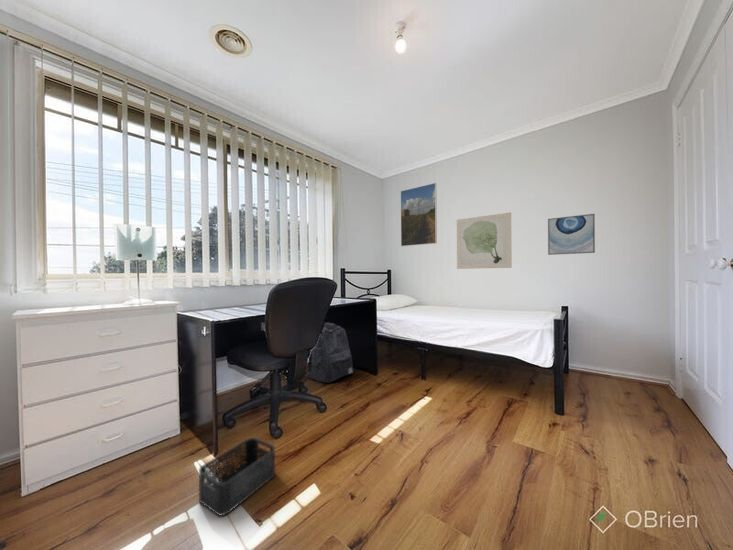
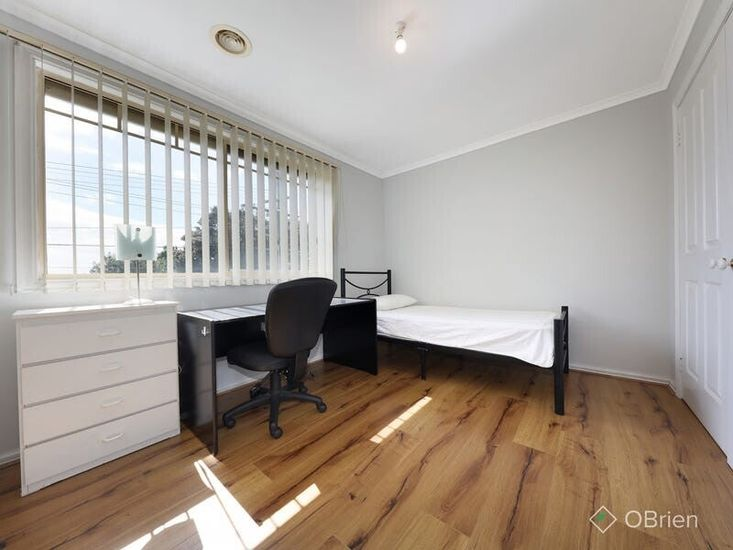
- wall art (570, 235)
- backpack (330, 349)
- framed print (417, 216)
- wall art (482, 242)
- storage bin (239, 471)
